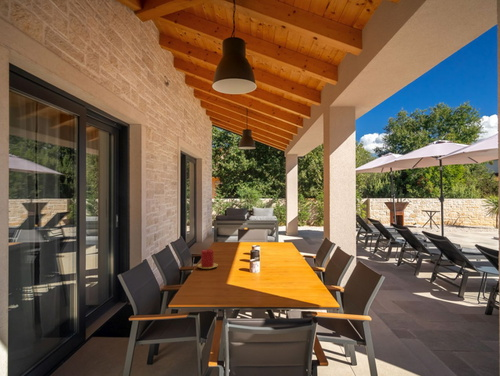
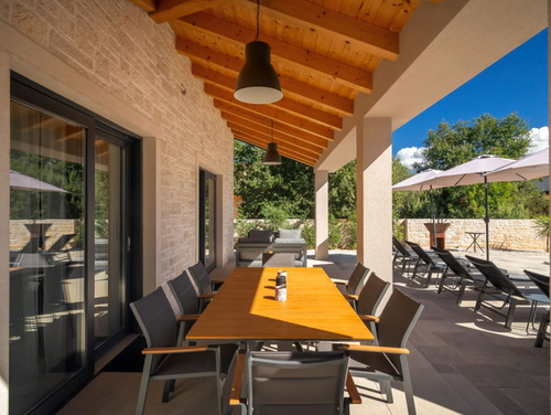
- candle (207, 258)
